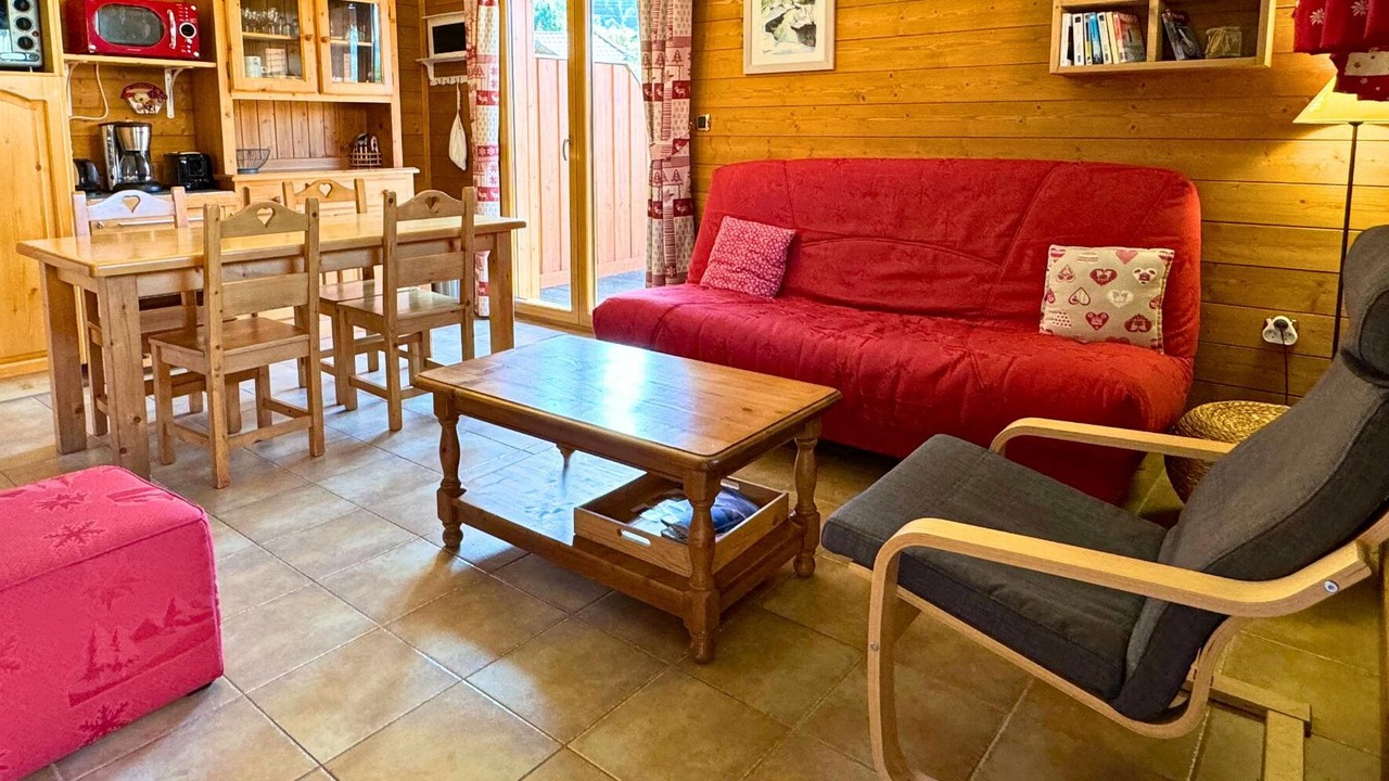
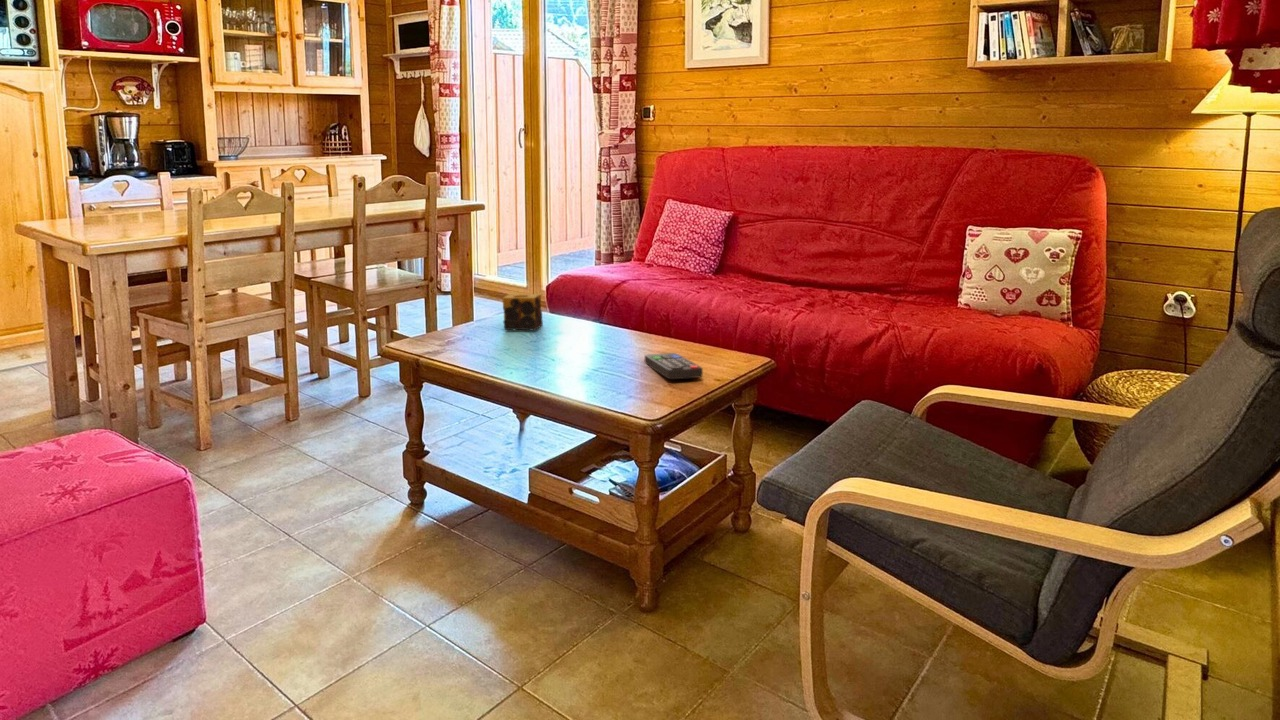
+ candle (523, 311)
+ remote control (672, 364)
